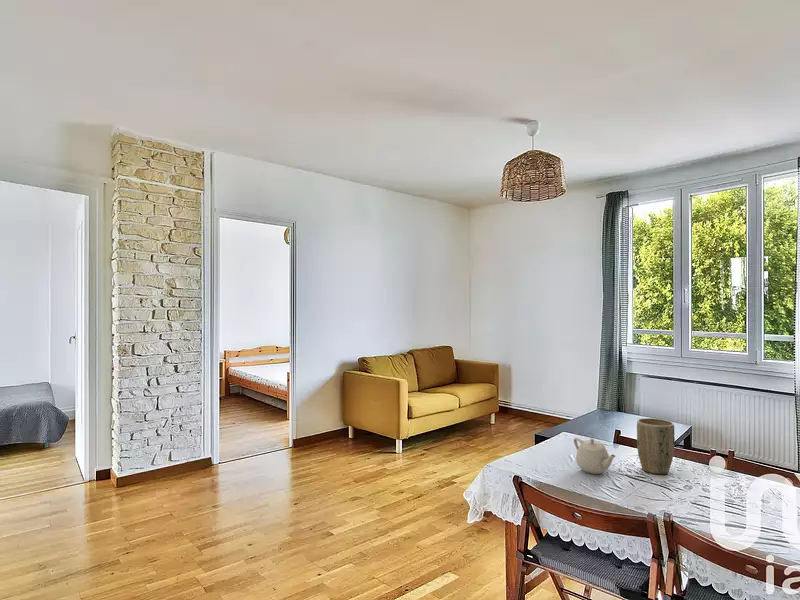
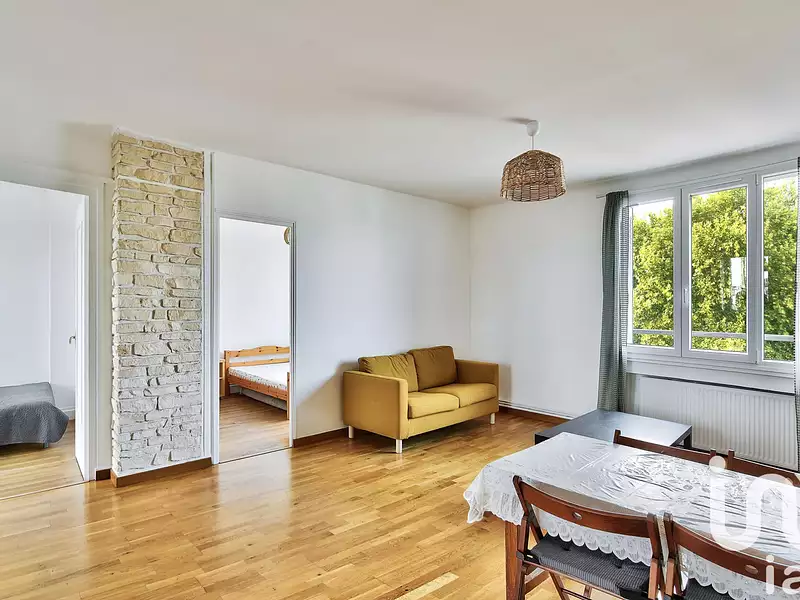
- plant pot (655, 446)
- teapot (595, 454)
